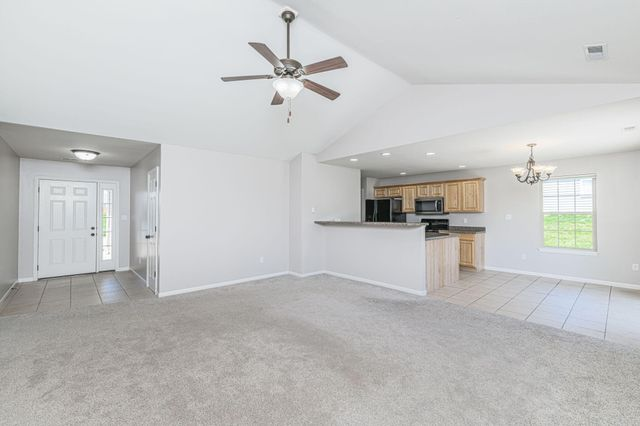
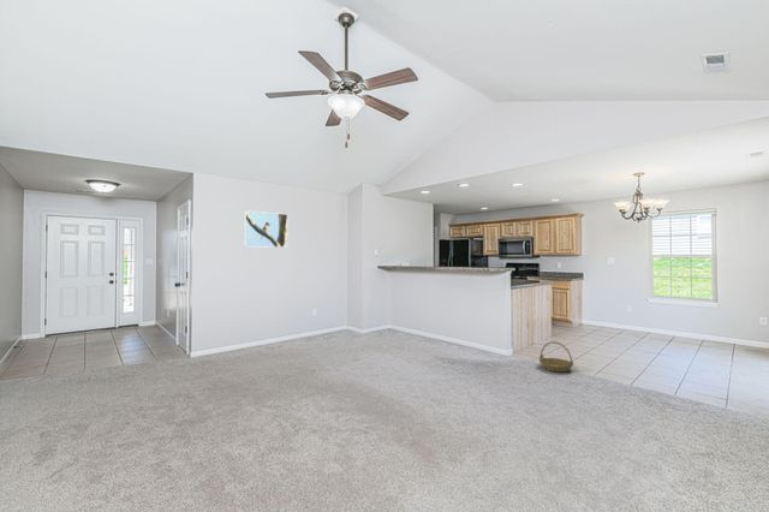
+ basket (555, 358)
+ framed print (267, 230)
